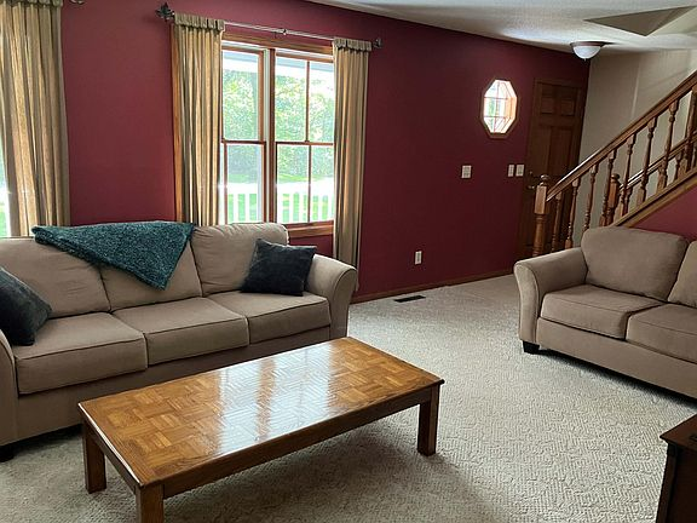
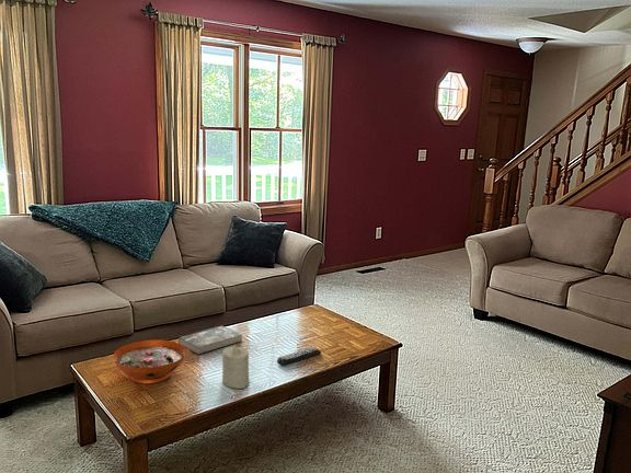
+ decorative bowl (150, 364)
+ candle (236, 364)
+ remote control (299, 356)
+ book (210, 338)
